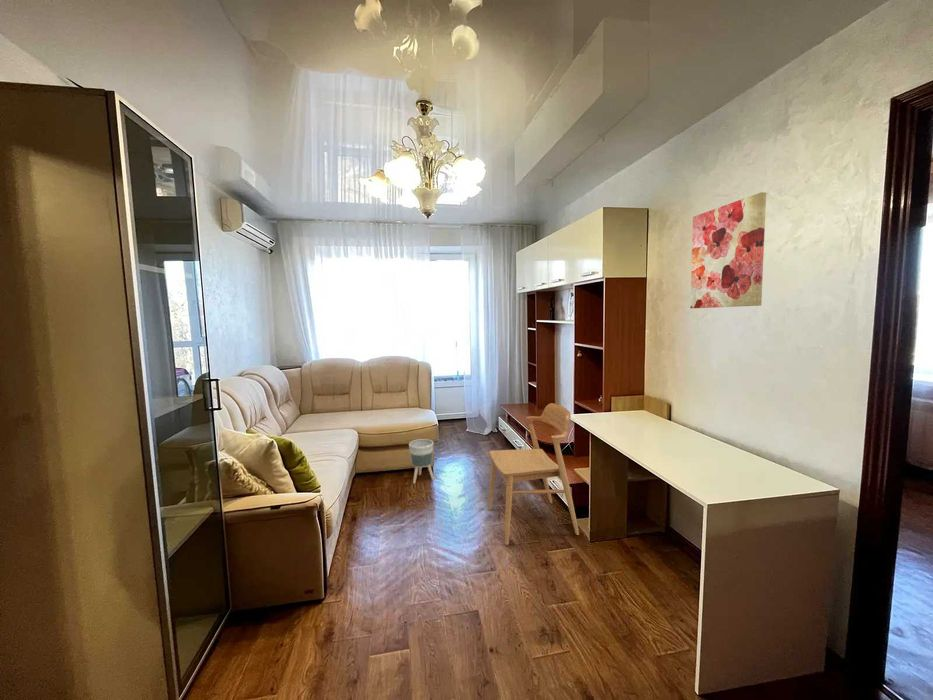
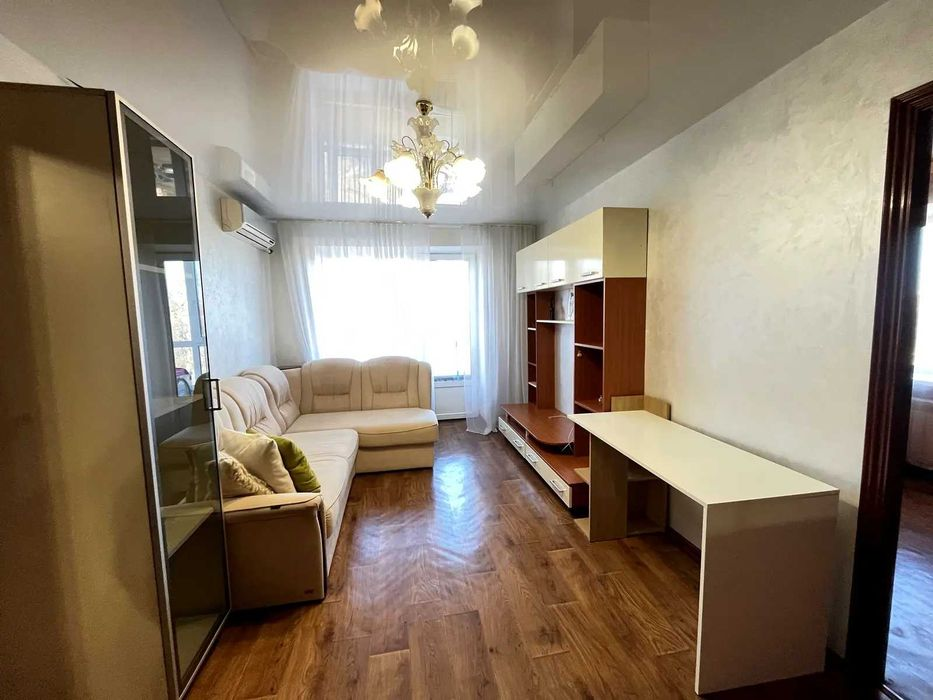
- planter (421, 461)
- wall art (723, 257)
- chair (530, 466)
